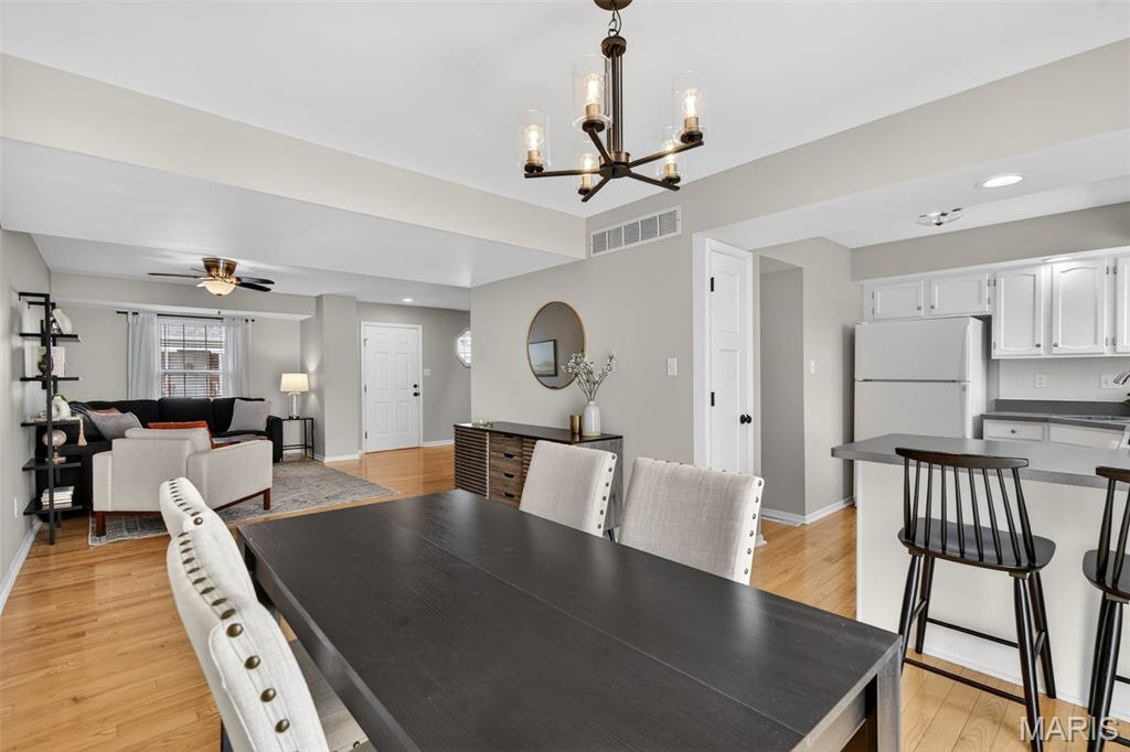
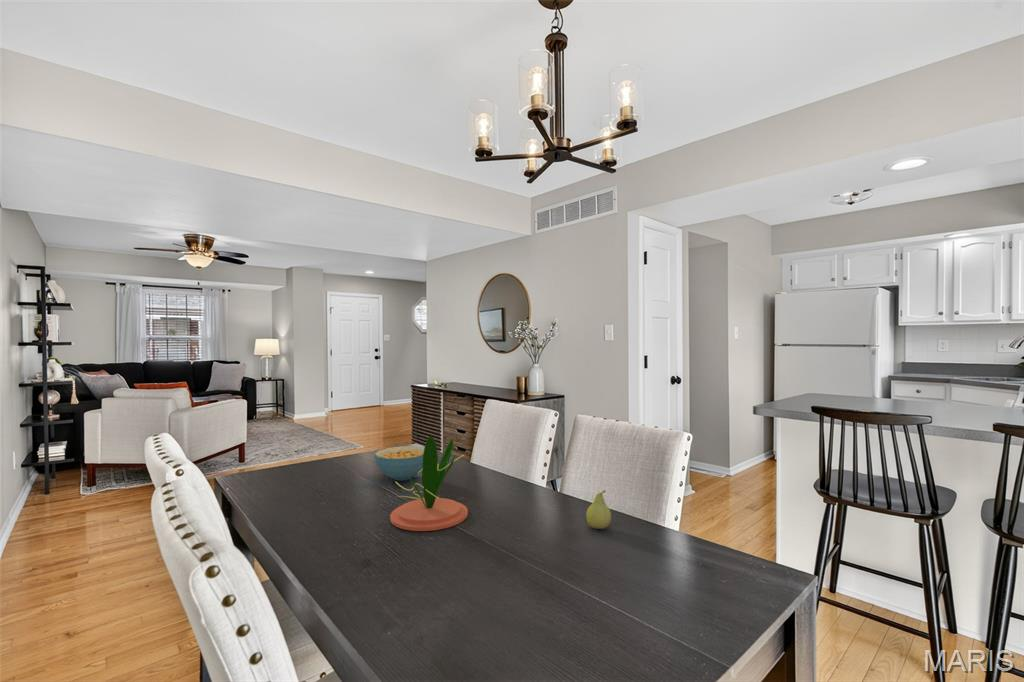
+ plant (430, 472)
+ cereal bowl (402, 465)
+ fruit (599, 507)
